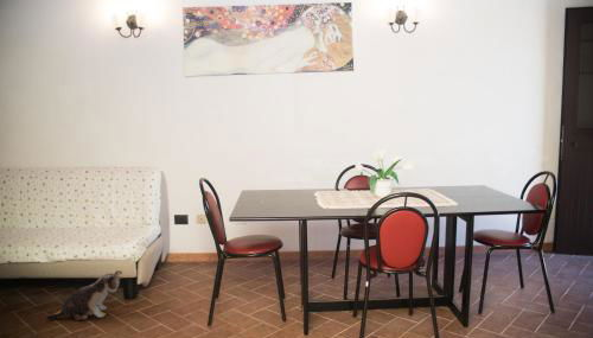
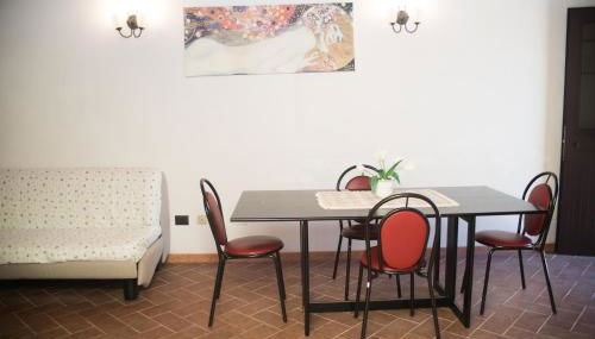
- plush toy (84, 295)
